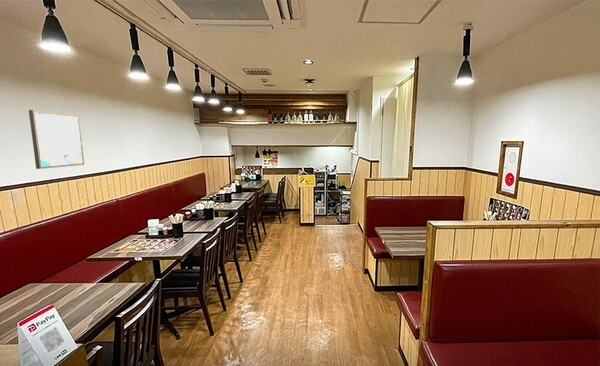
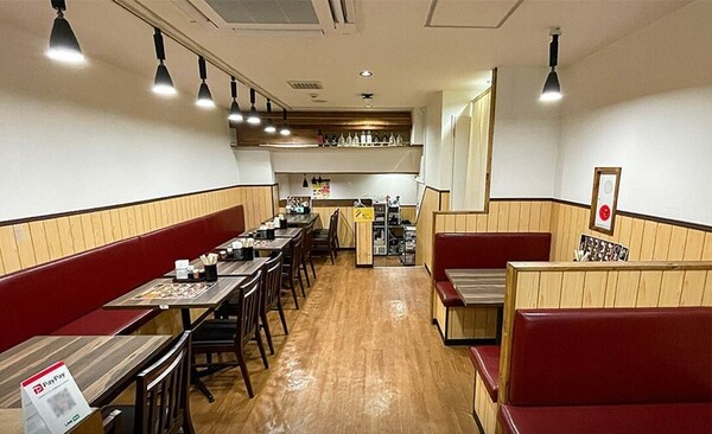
- wall art (59, 140)
